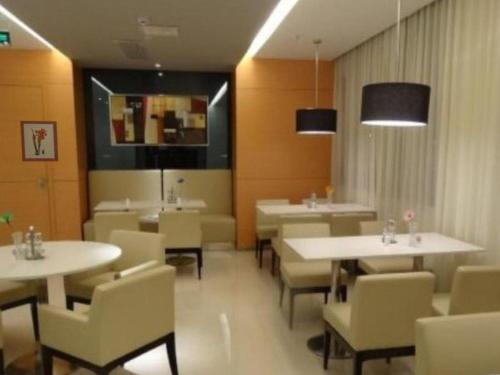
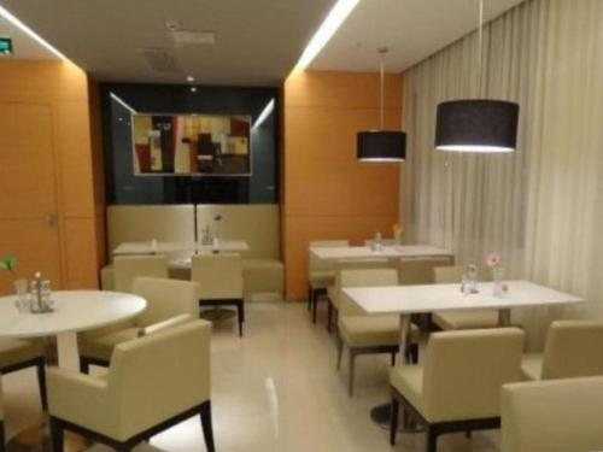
- wall art (39, 141)
